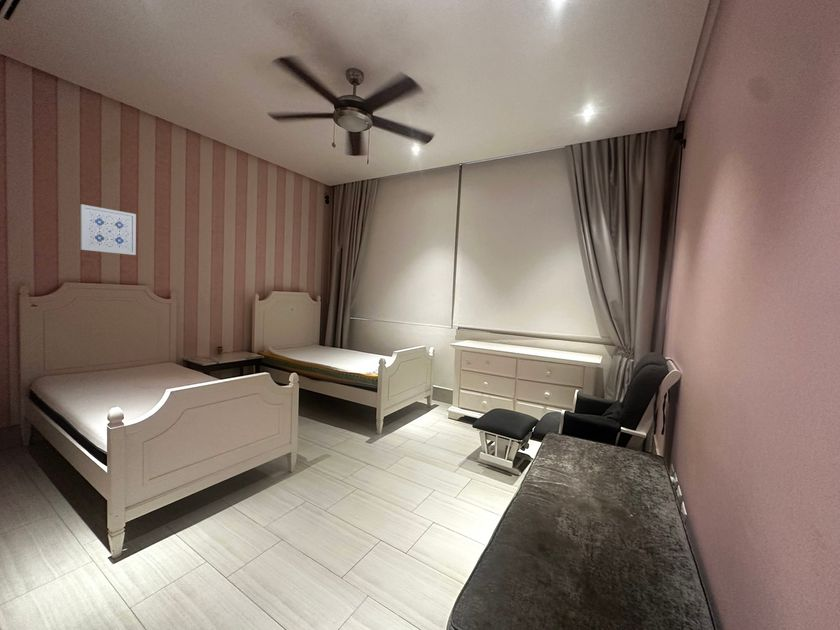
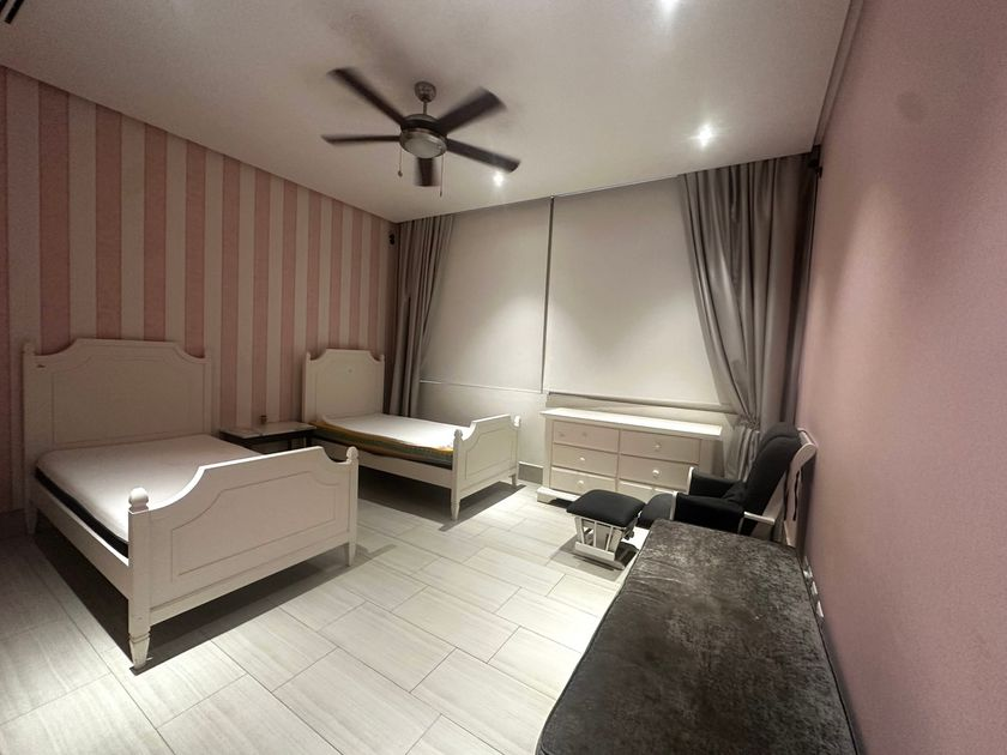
- wall art (109, 231)
